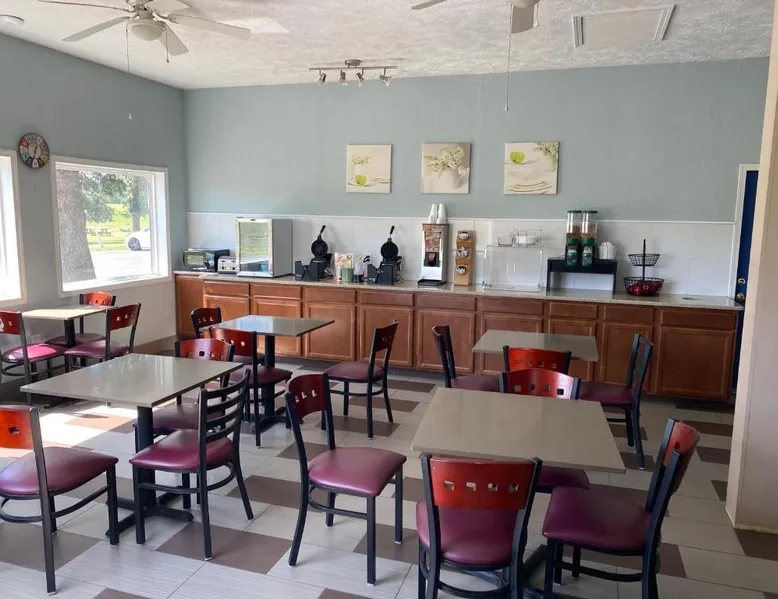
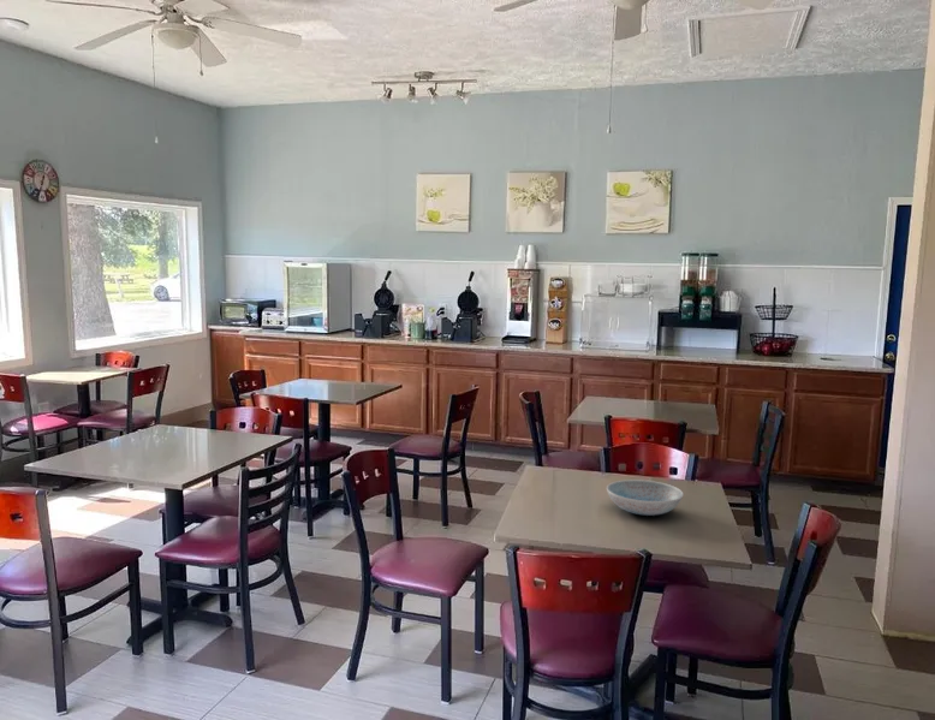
+ dish (643, 500)
